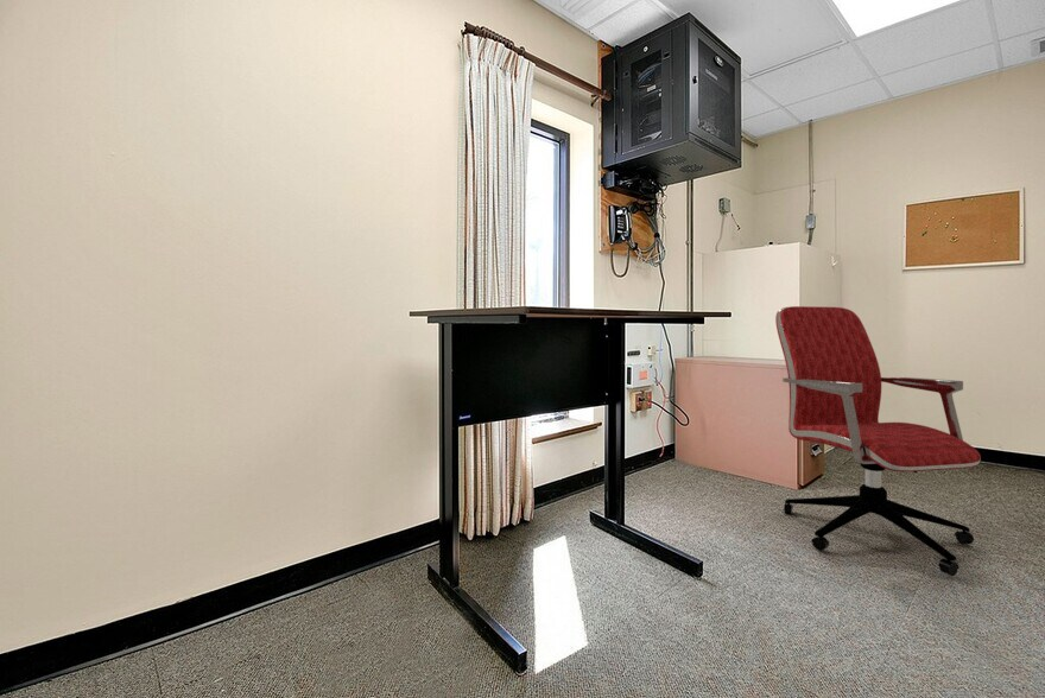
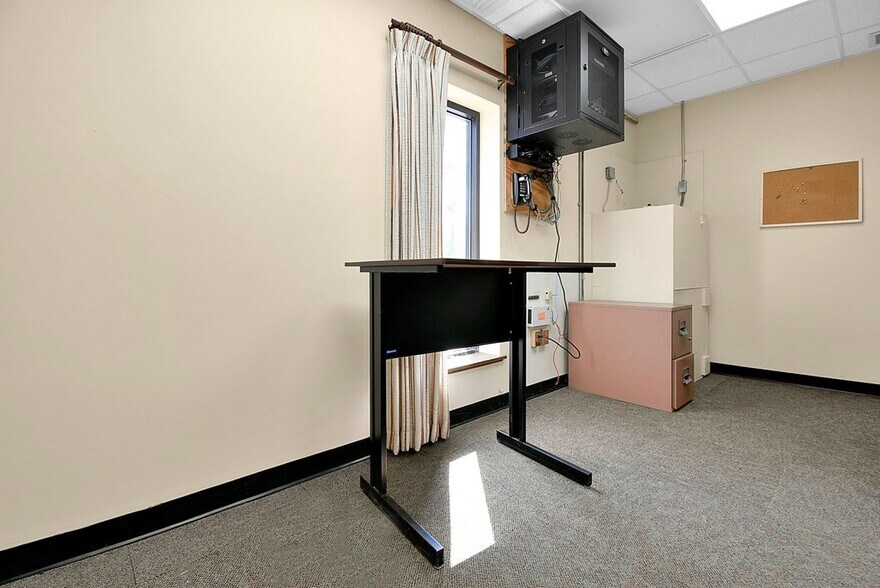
- office chair (872, 419)
